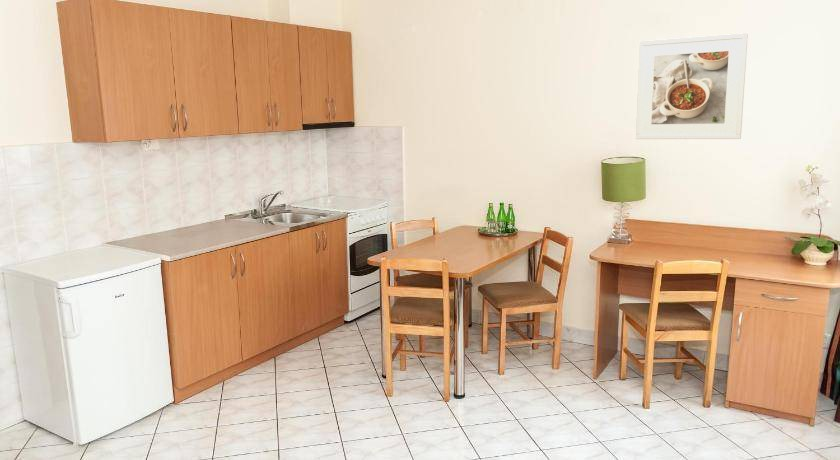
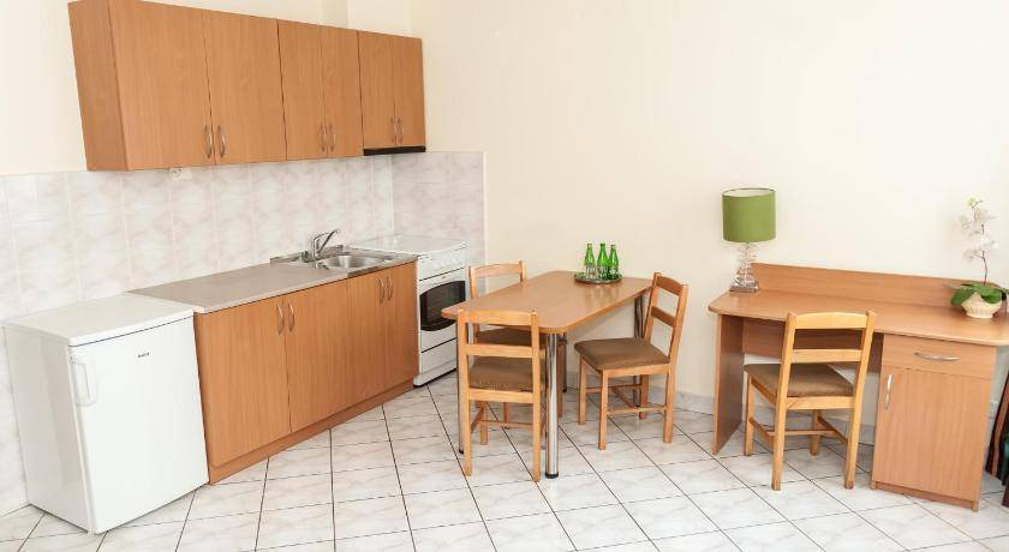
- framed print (688, 89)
